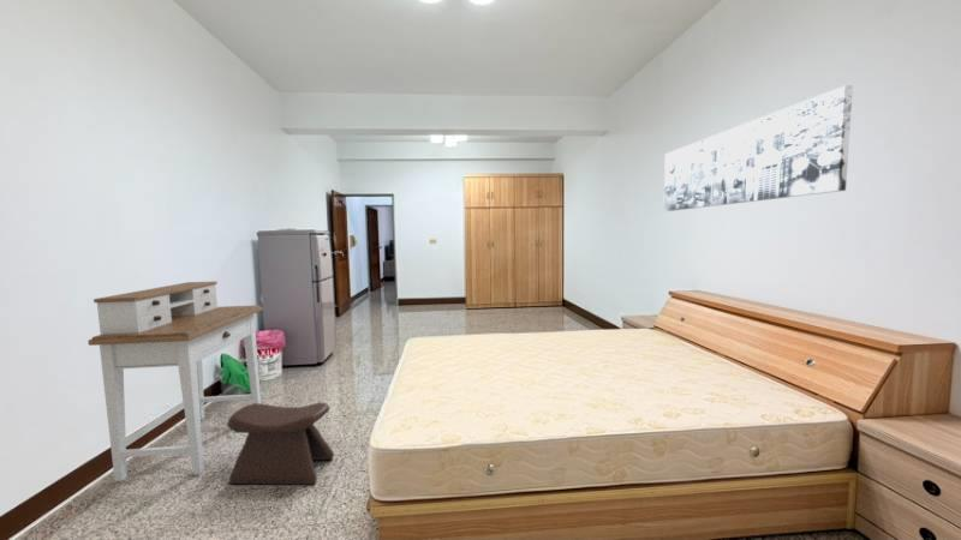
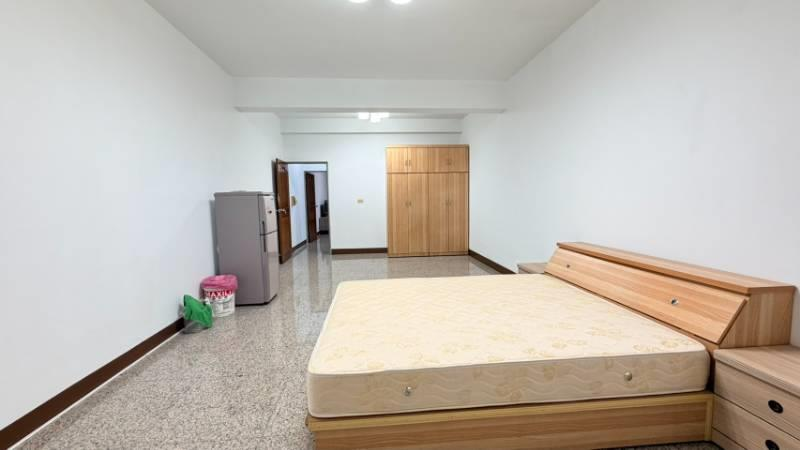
- desk (195, 366)
- stool (281, 439)
- wall art (729, 167)
